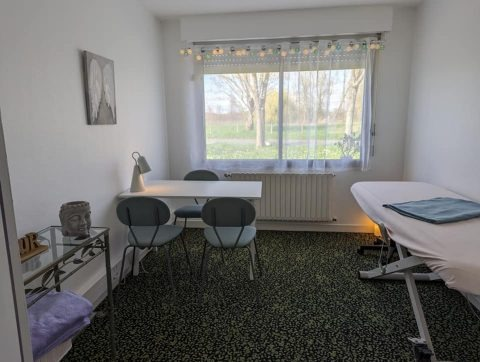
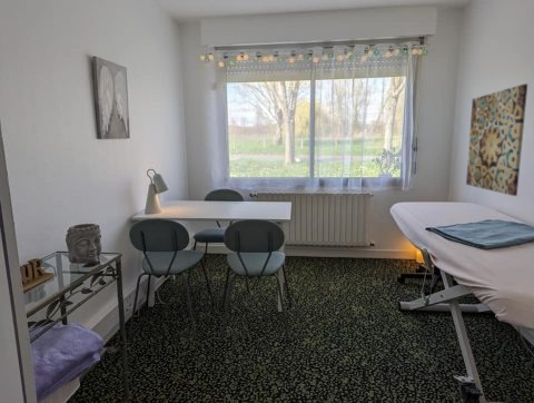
+ wall art (492, 141)
